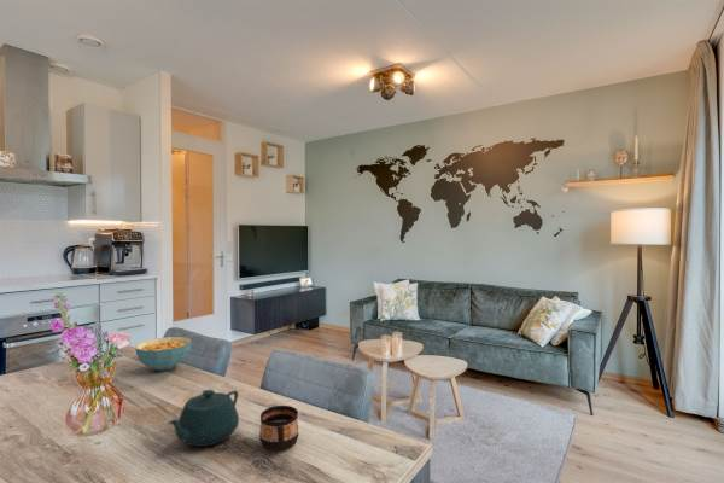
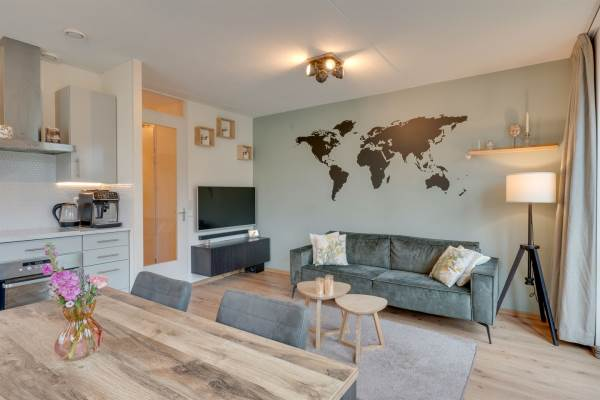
- teapot (206, 414)
- cereal bowl (164, 355)
- cup (278, 429)
